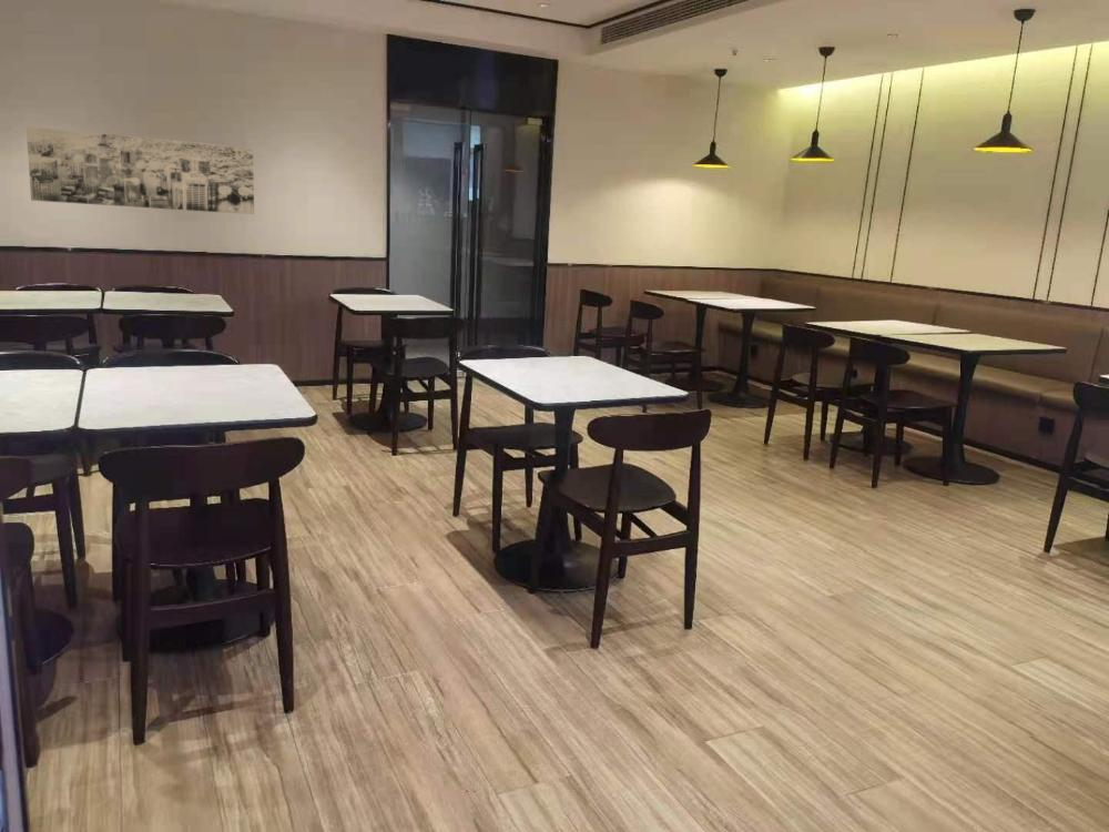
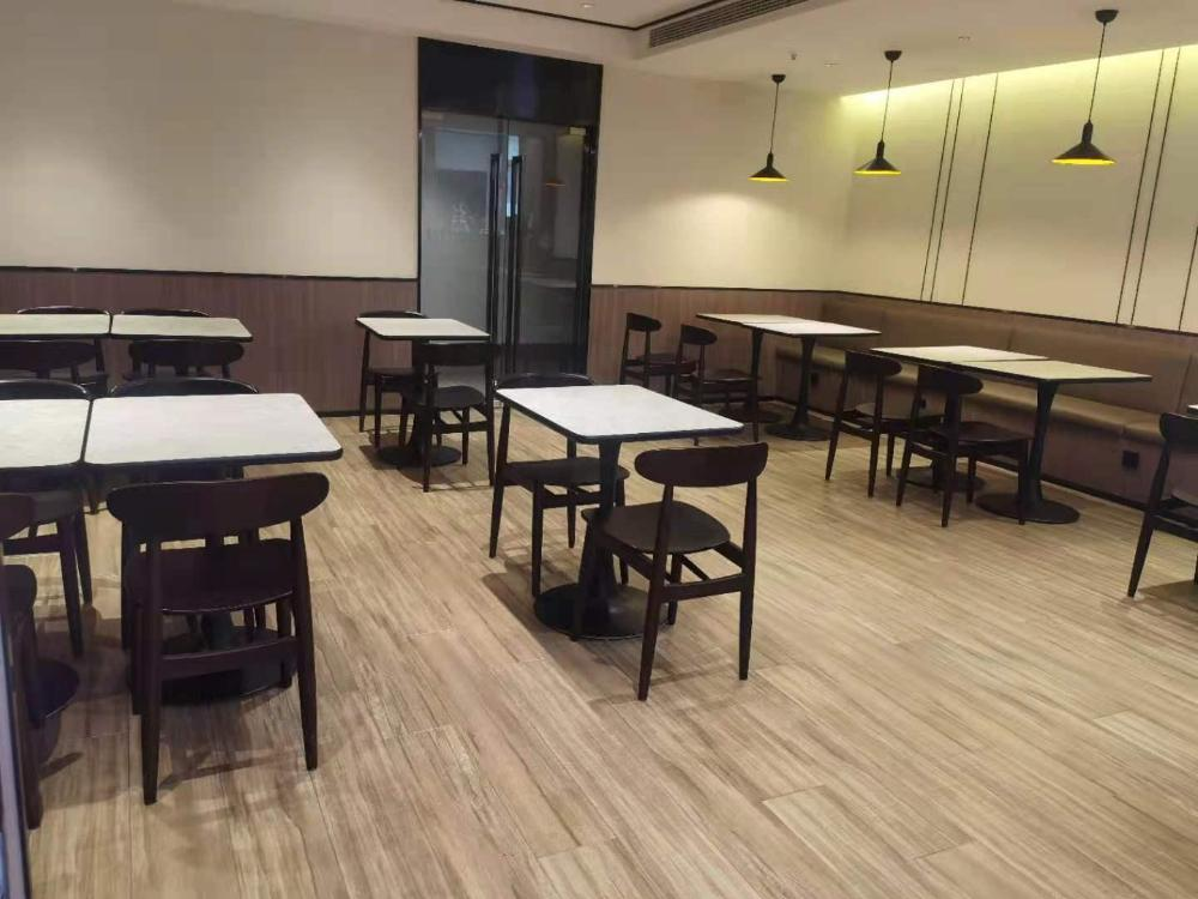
- wall art (146, 173)
